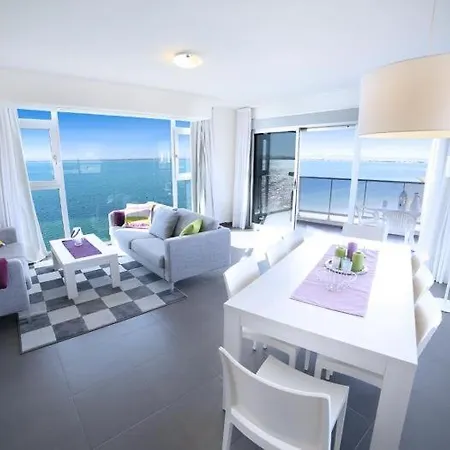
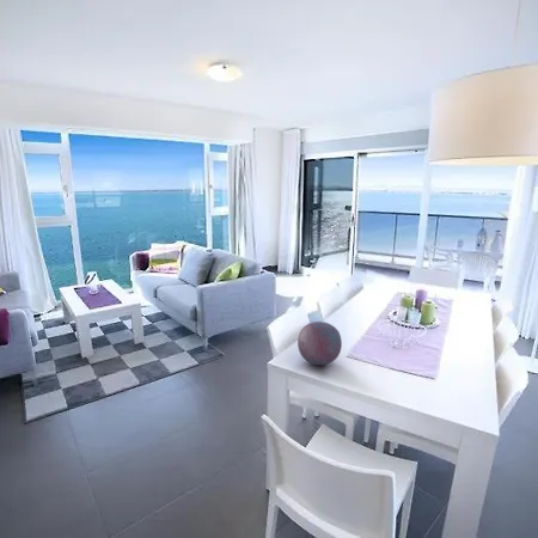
+ decorative ball (319, 342)
